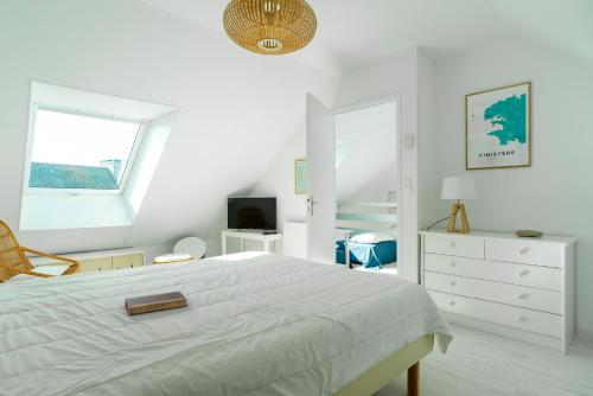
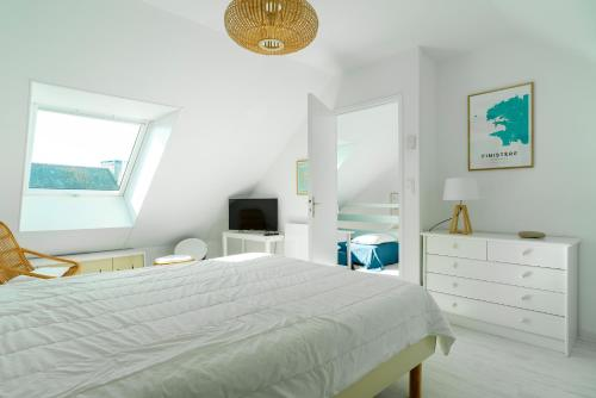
- book (155, 301)
